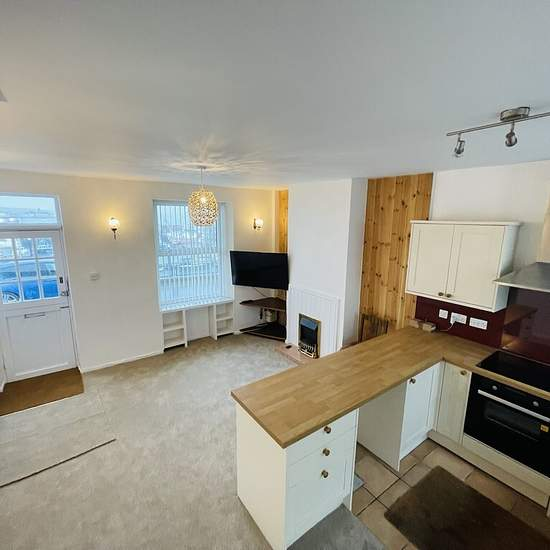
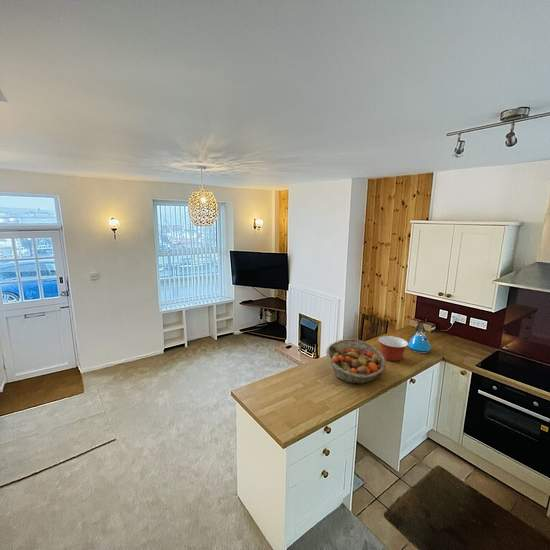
+ fruit basket (355, 360)
+ kettle (419, 336)
+ mixing bowl (392, 349)
